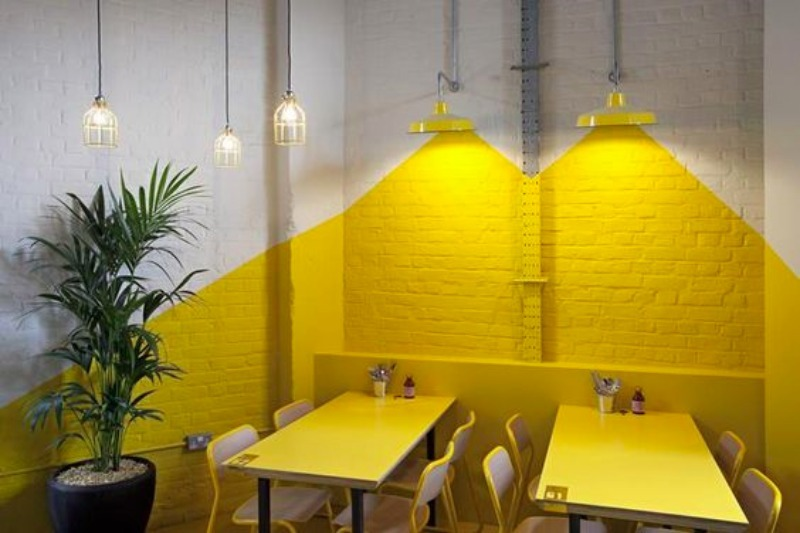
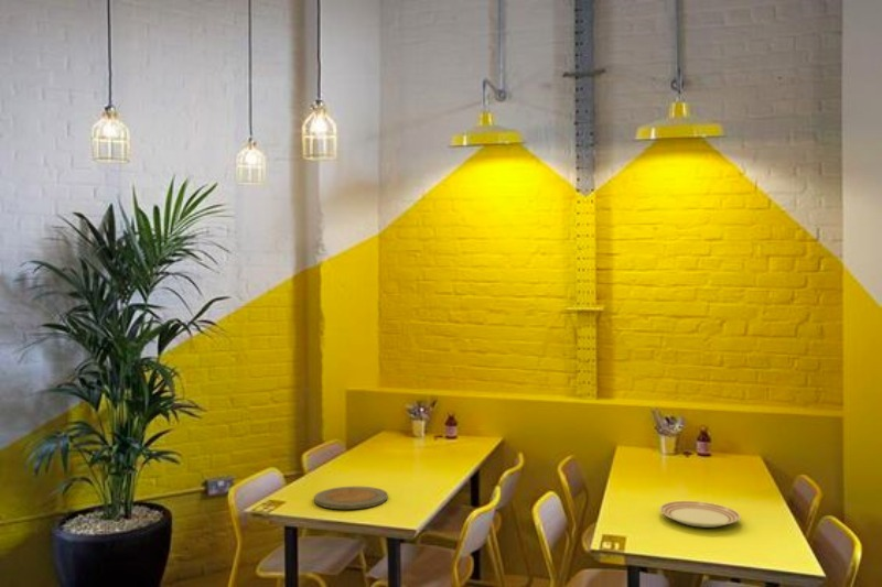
+ plate (351, 497)
+ dinner plate (699, 514)
